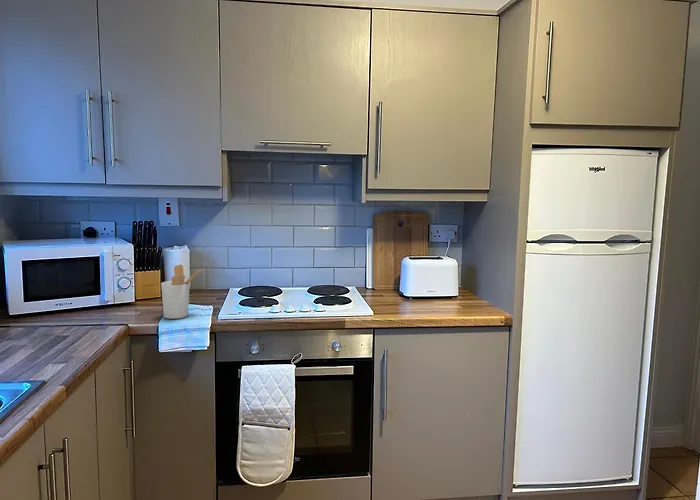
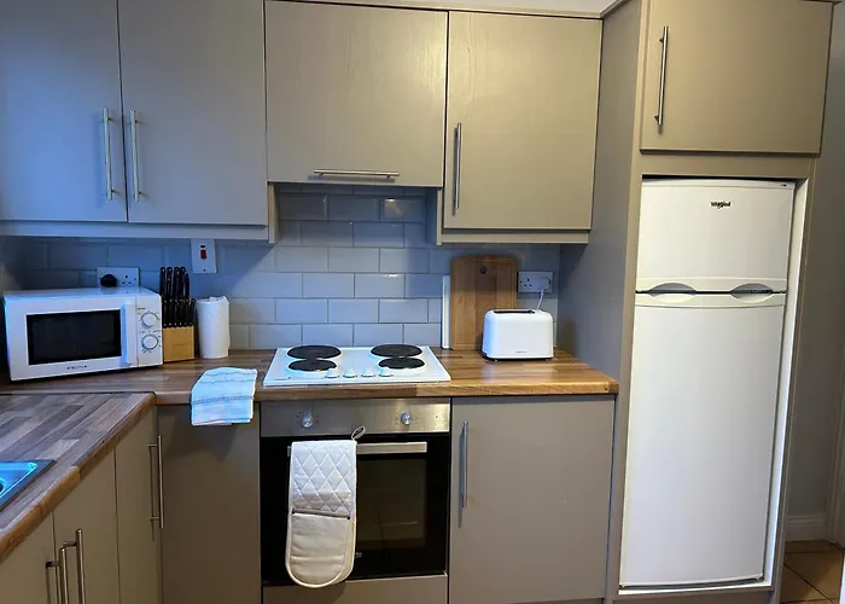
- utensil holder (183, 291)
